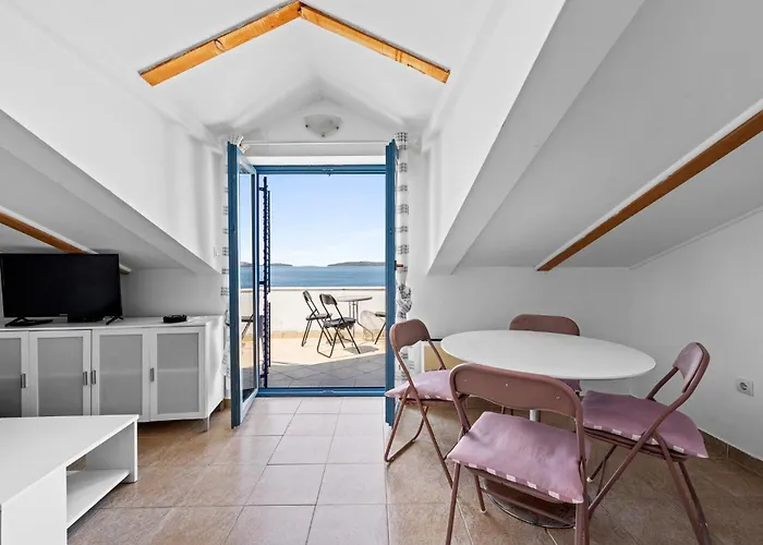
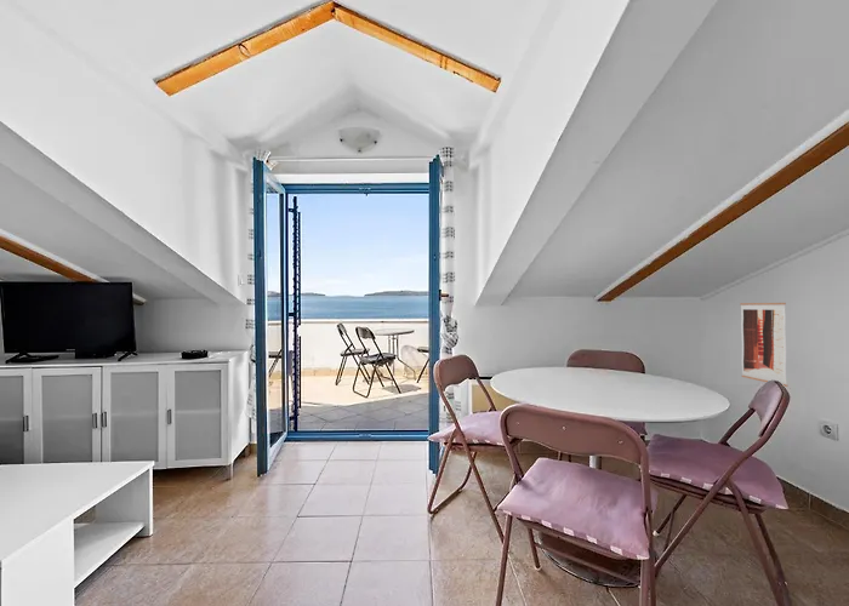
+ wall art (762, 342)
